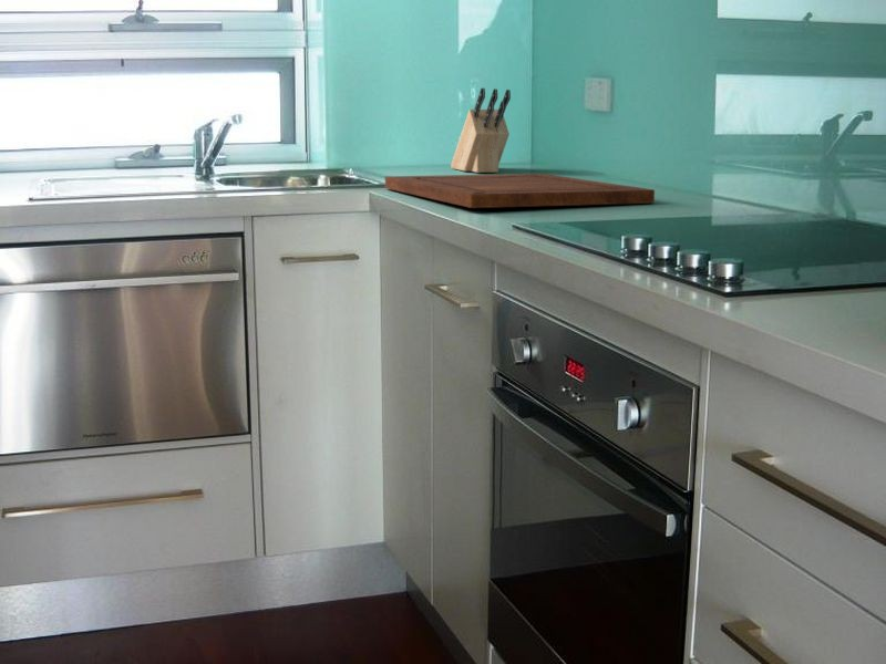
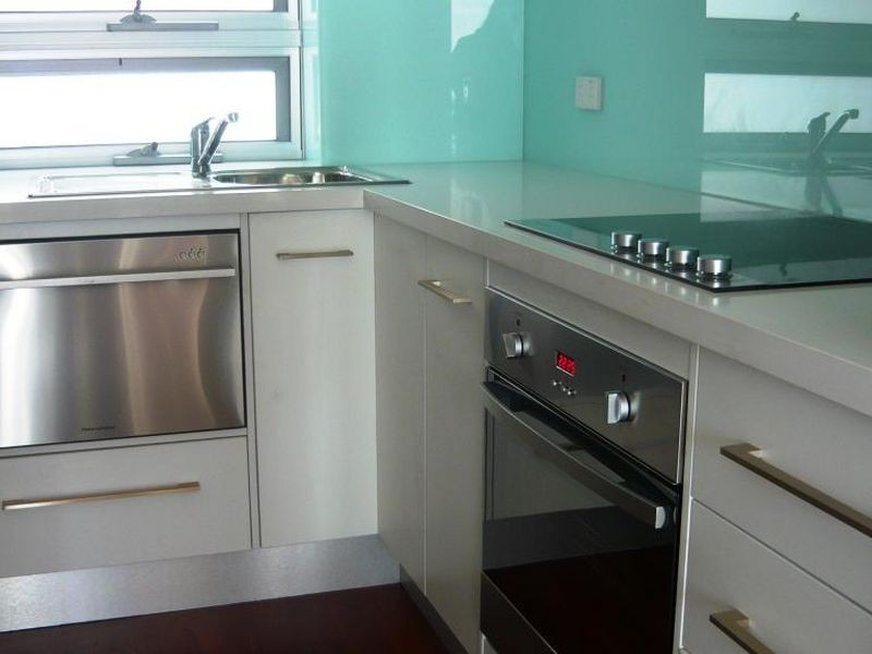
- knife block (481, 129)
- cutting board (511, 188)
